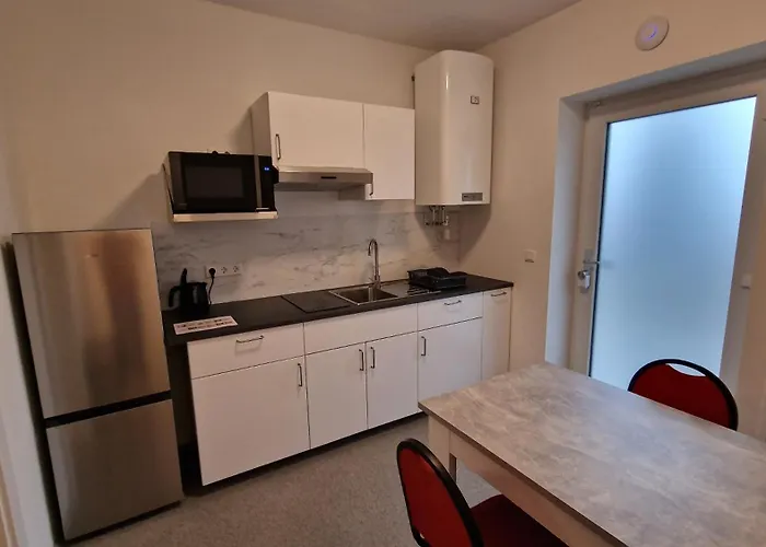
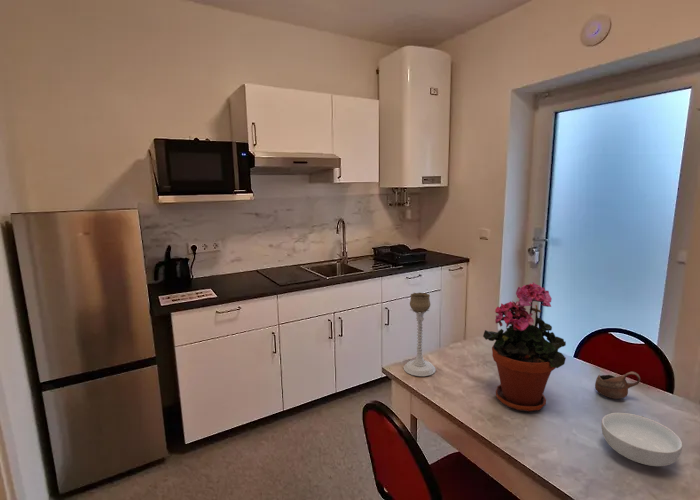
+ potted plant (523, 342)
+ cereal bowl (638, 442)
+ candle holder (419, 332)
+ cup (615, 382)
